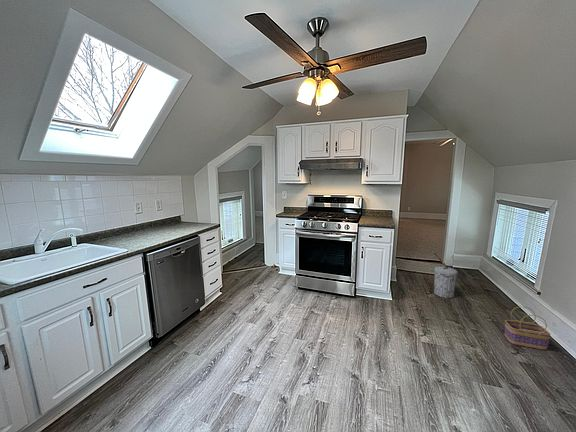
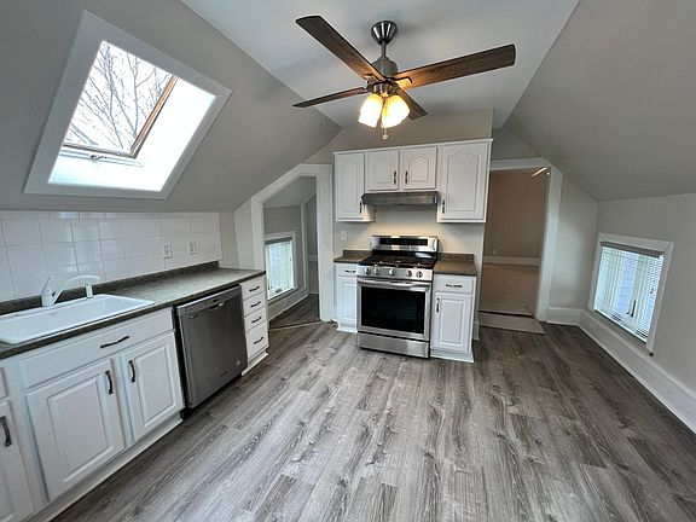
- basket (526, 326)
- trash can (444, 281)
